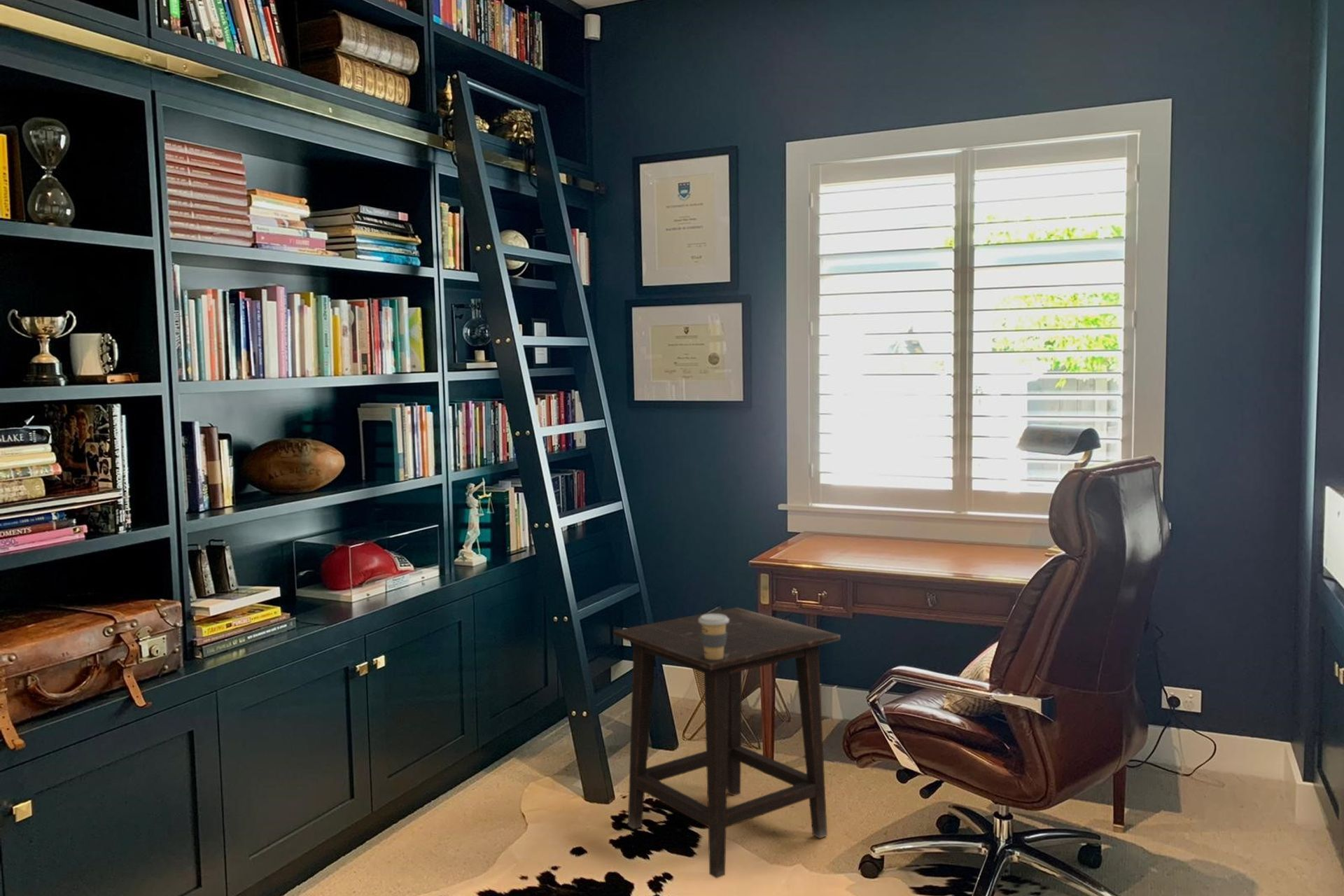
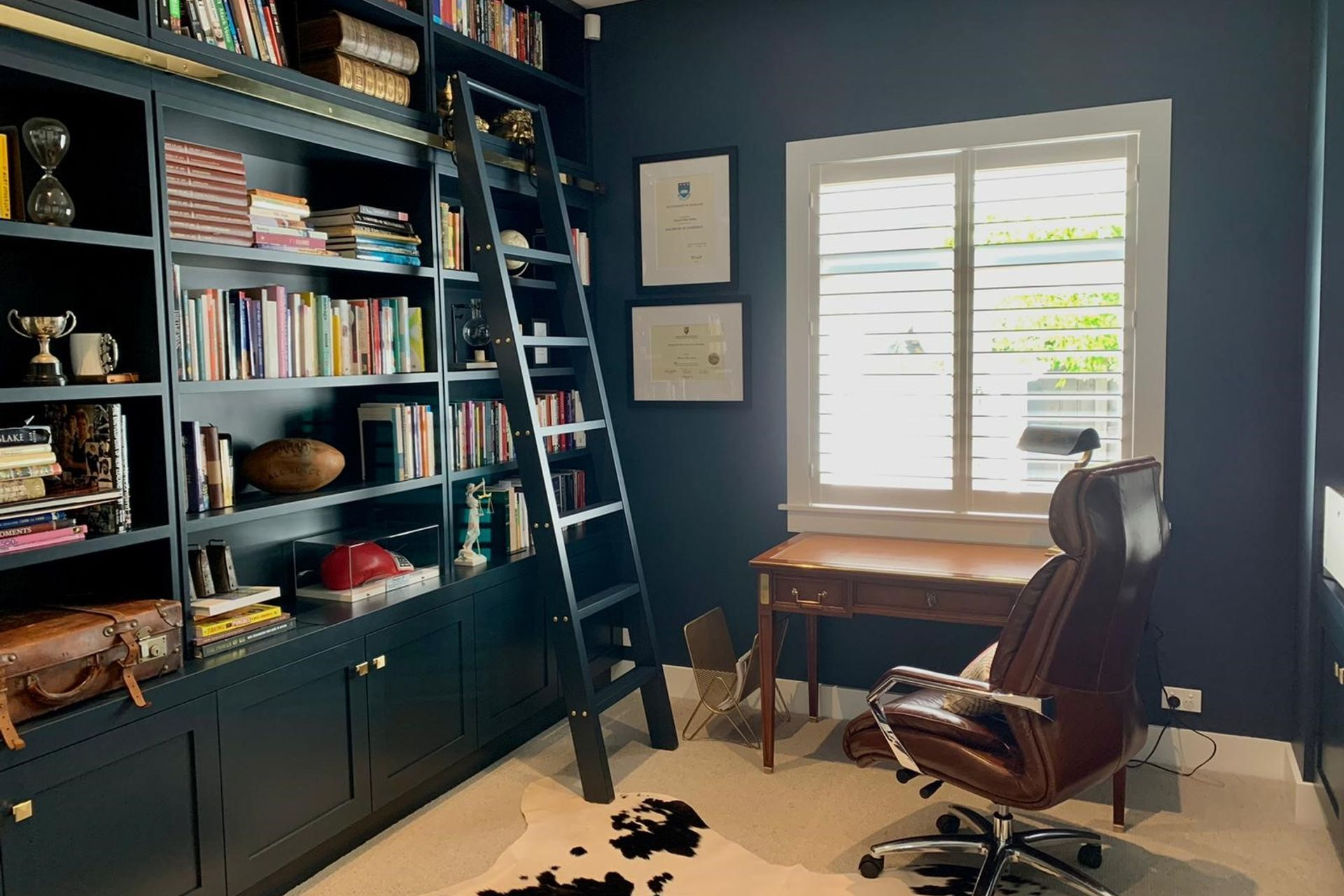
- coffee cup (713, 636)
- side table (726, 732)
